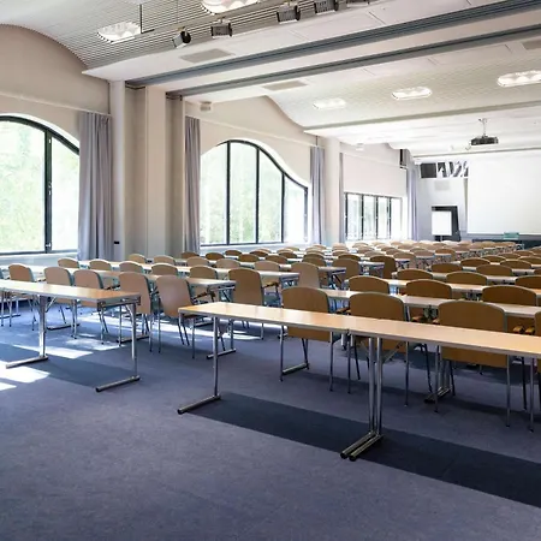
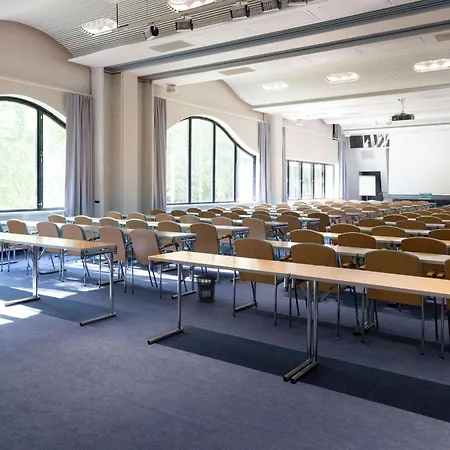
+ wastebasket (206, 288)
